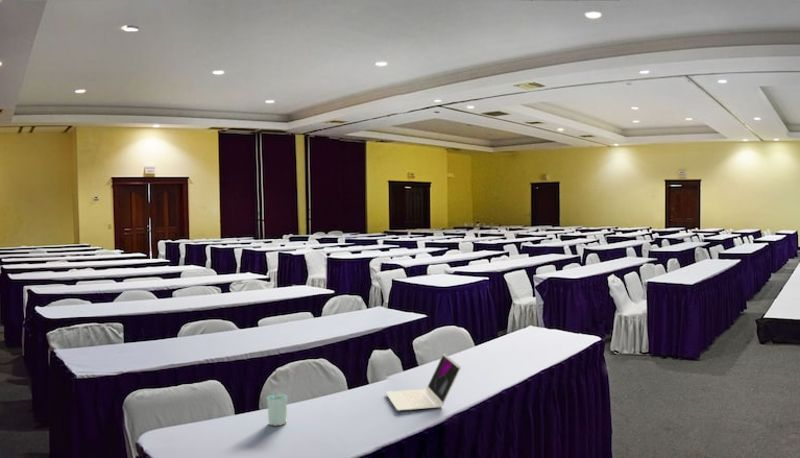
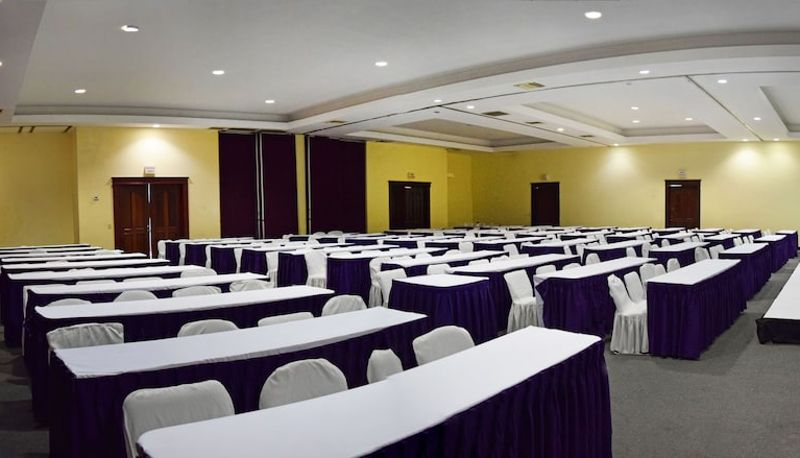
- laptop (429, 382)
- cup (277, 407)
